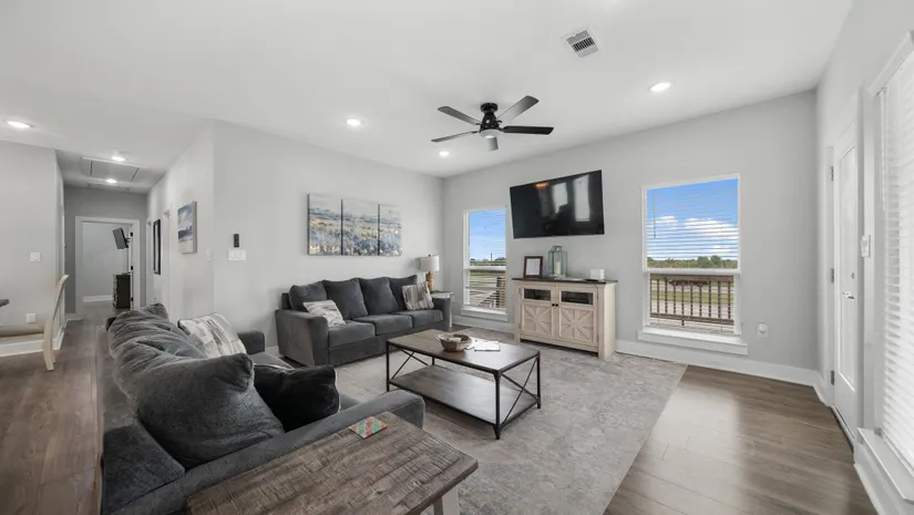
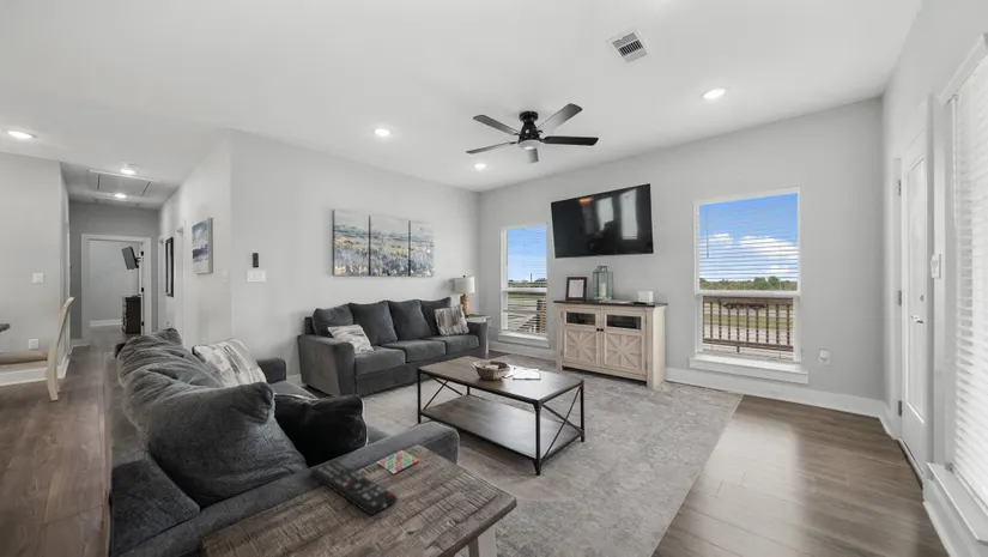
+ remote control (351, 484)
